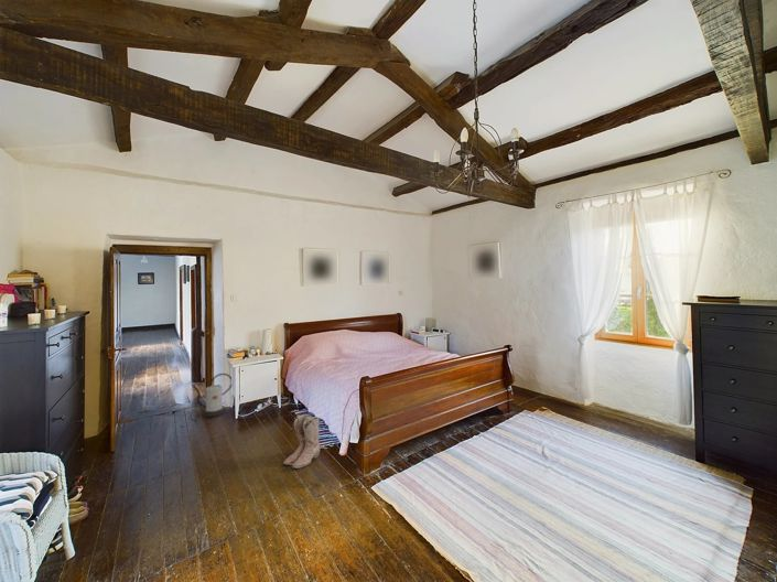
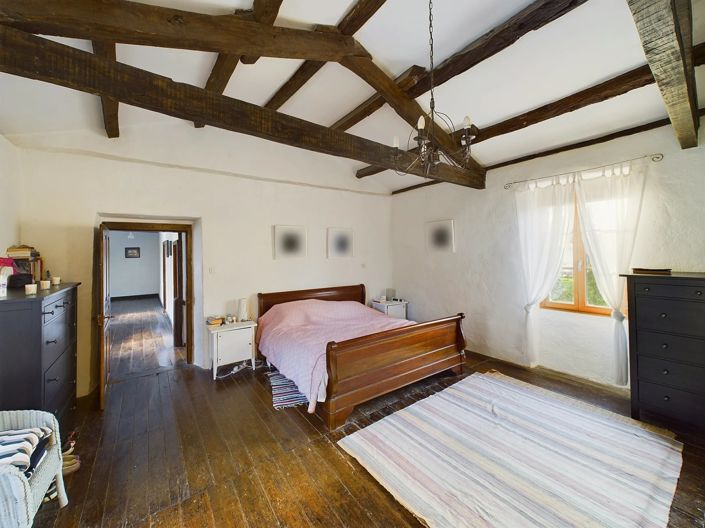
- watering can (213, 394)
- boots (302, 439)
